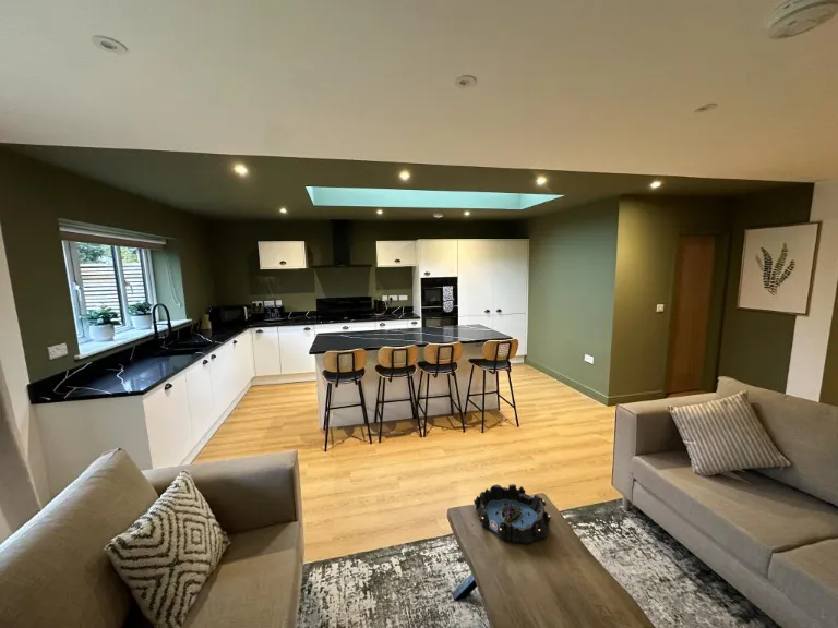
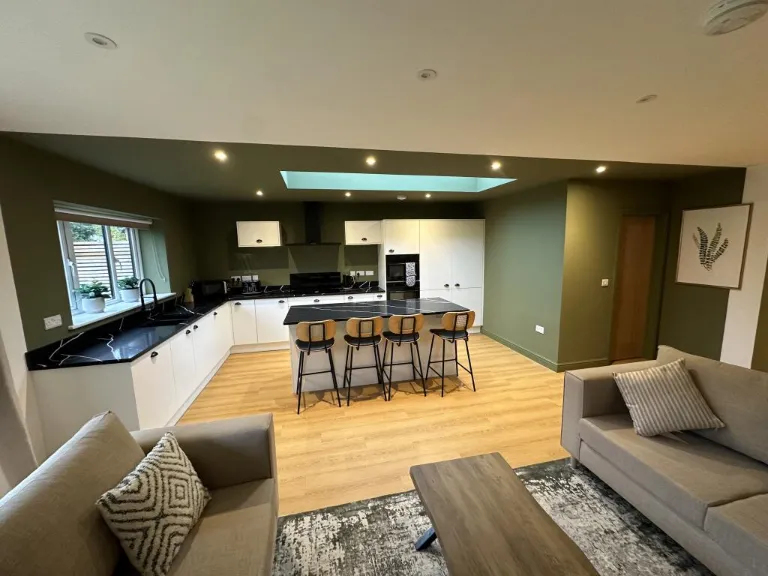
- decorative bowl (512, 508)
